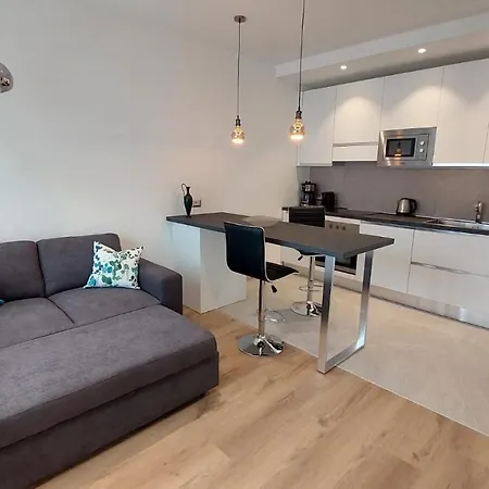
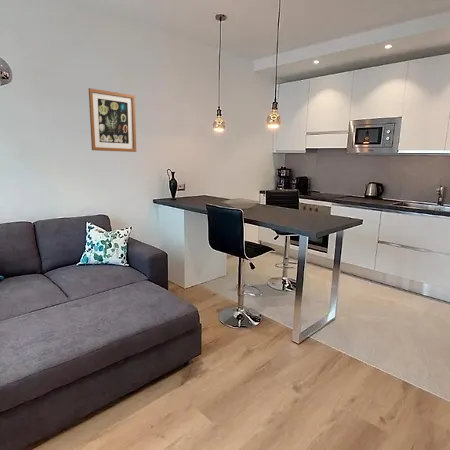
+ wall art (113, 122)
